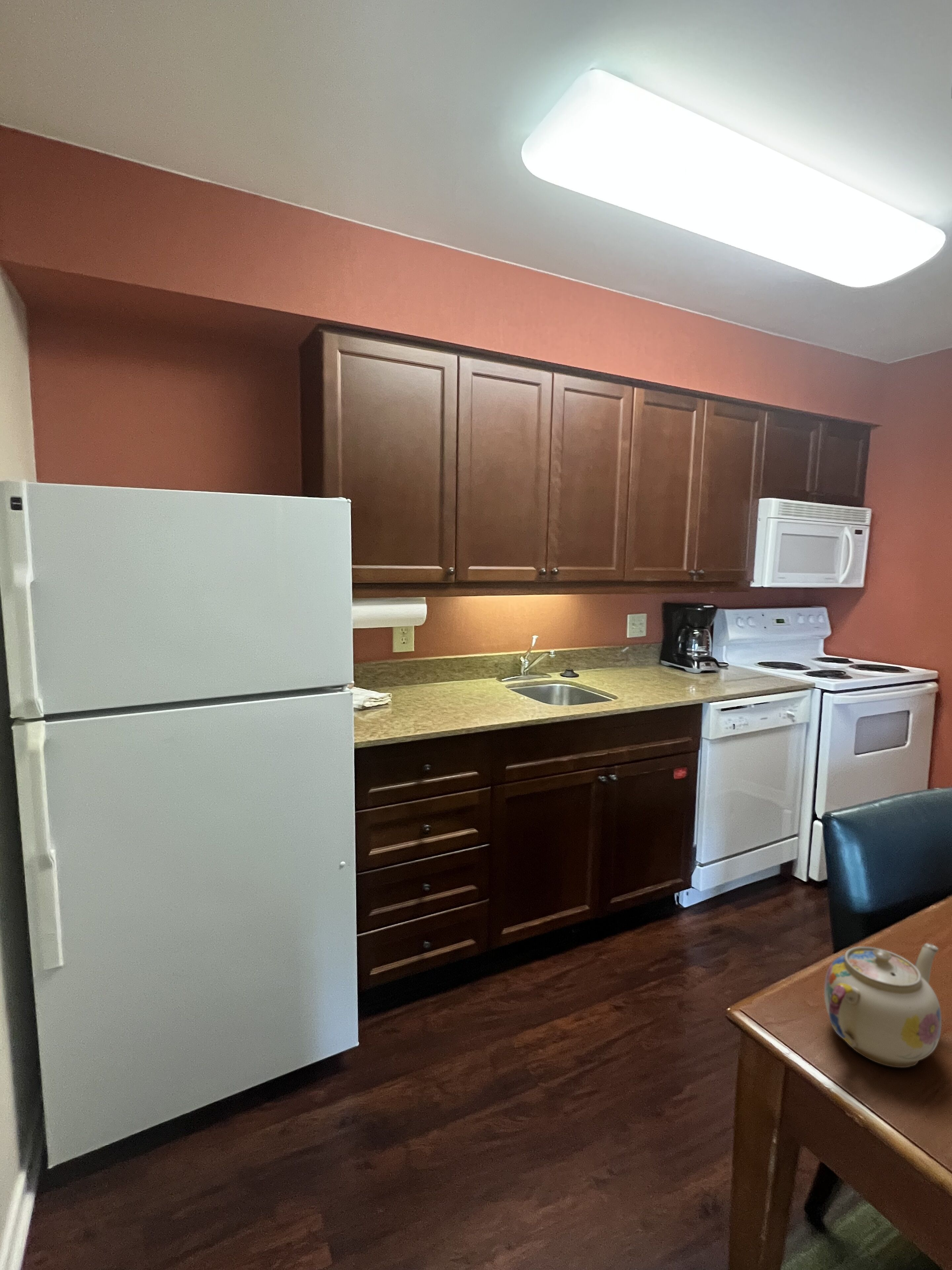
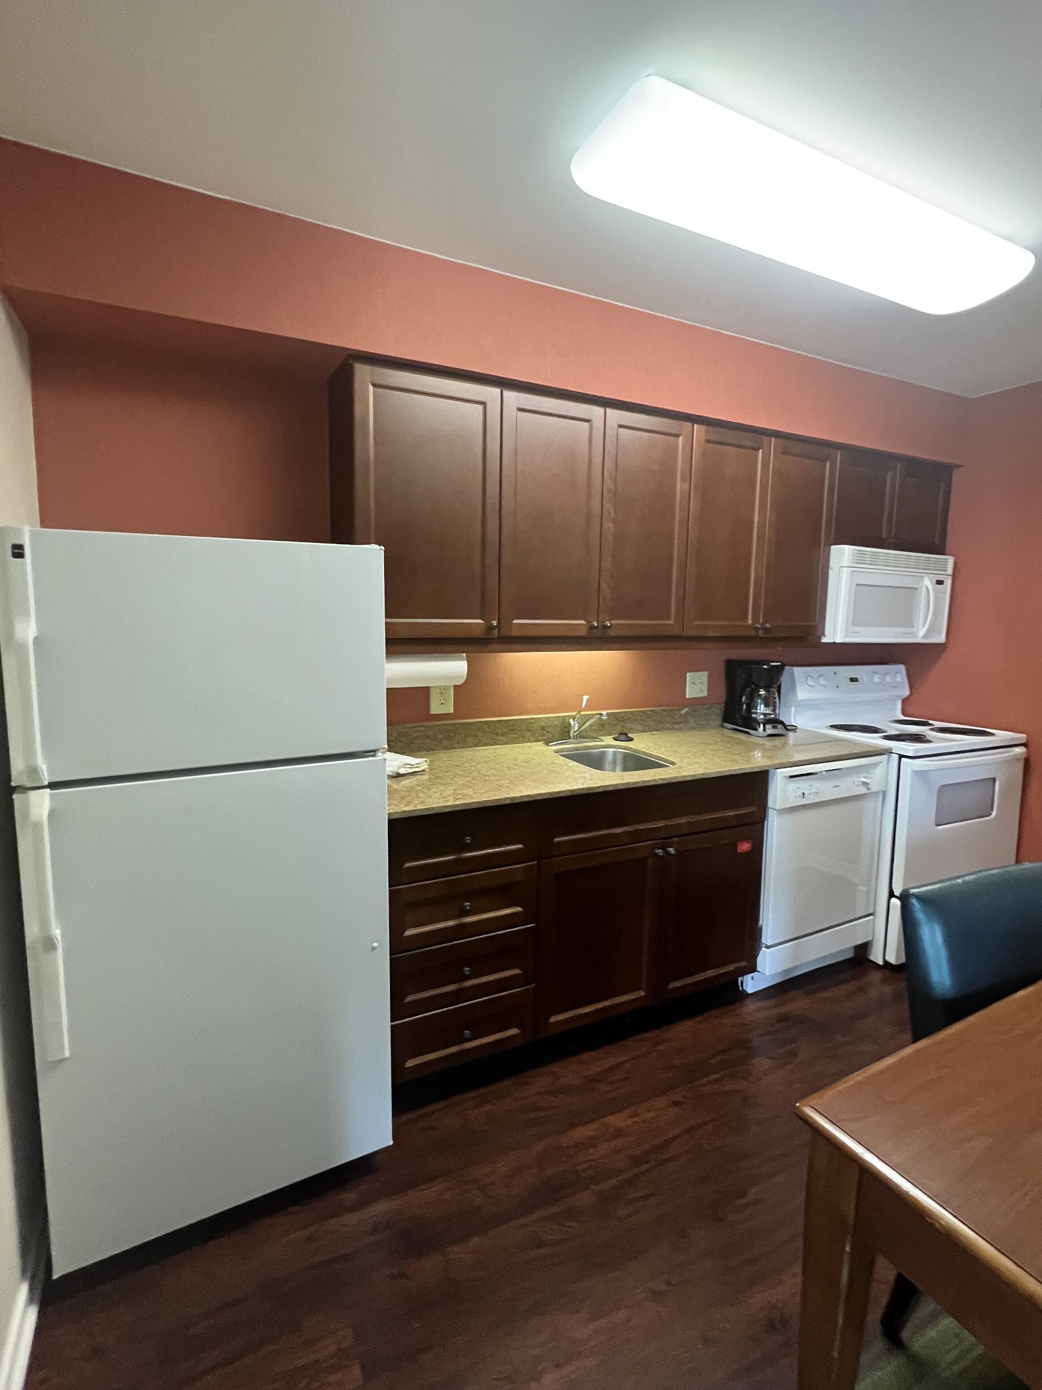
- teapot (882, 994)
